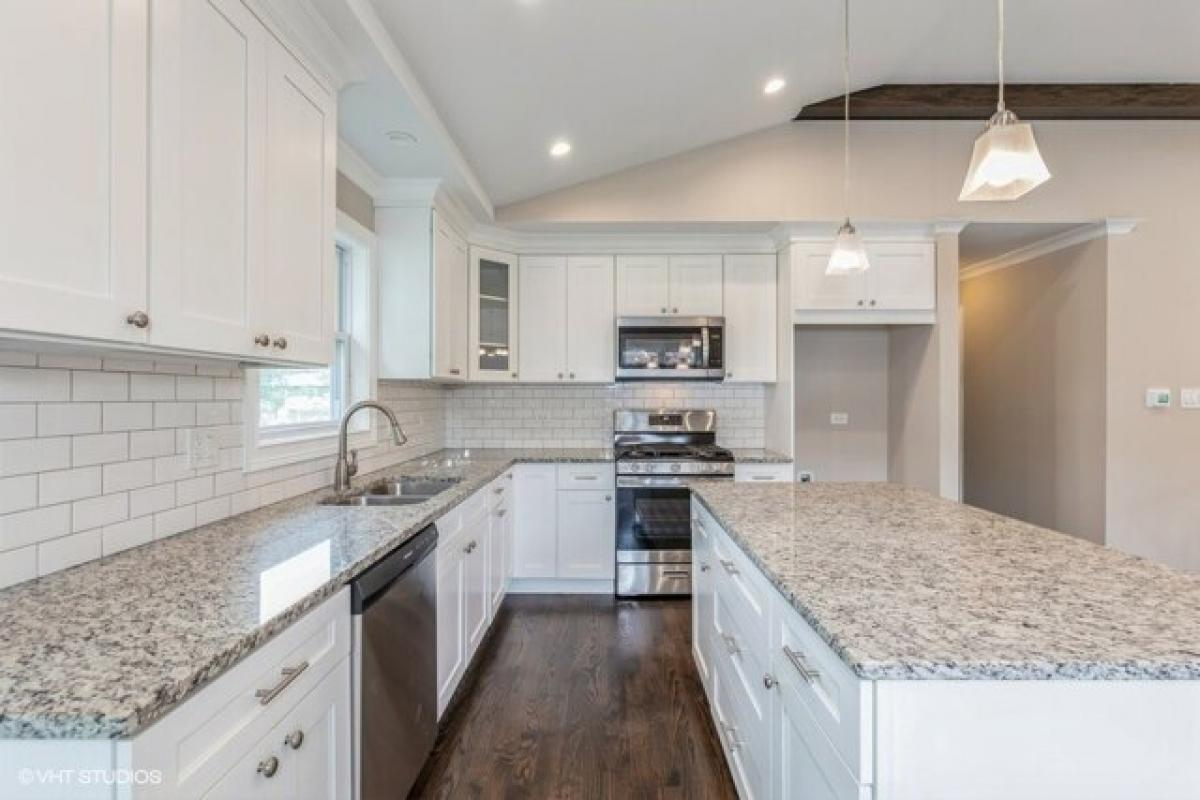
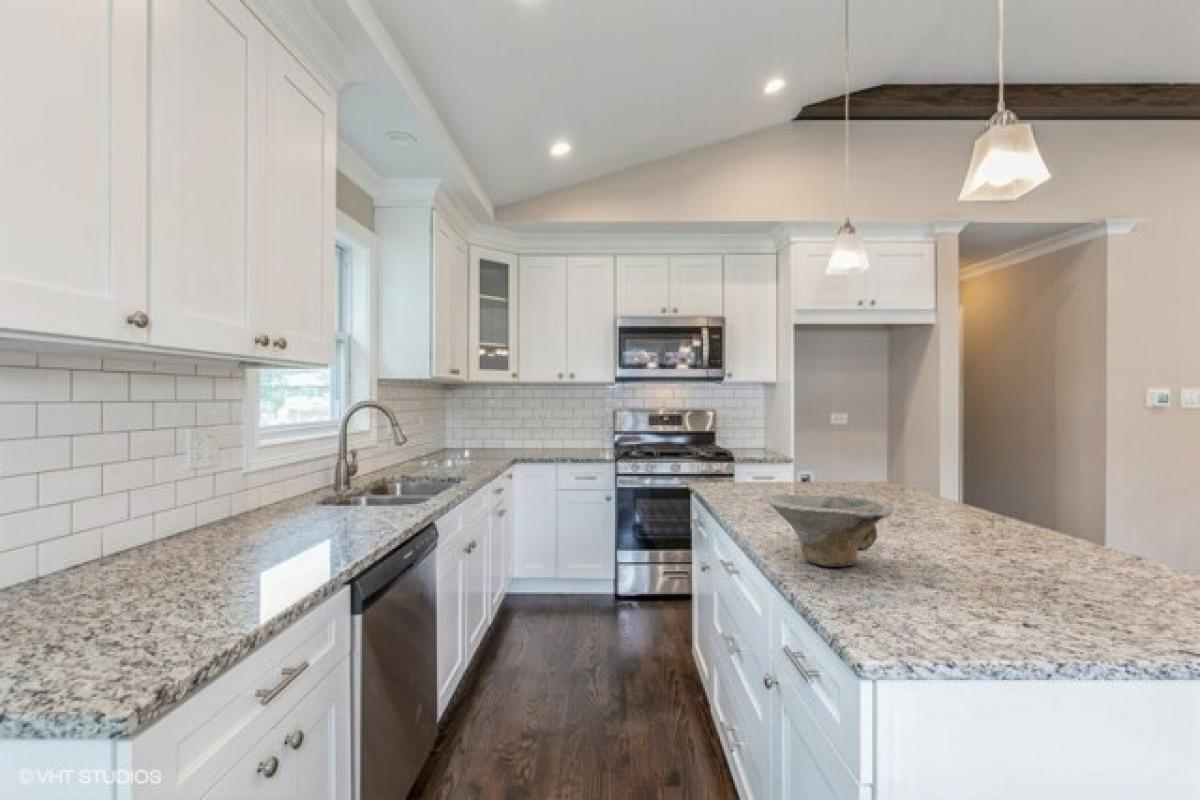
+ bowl (827, 530)
